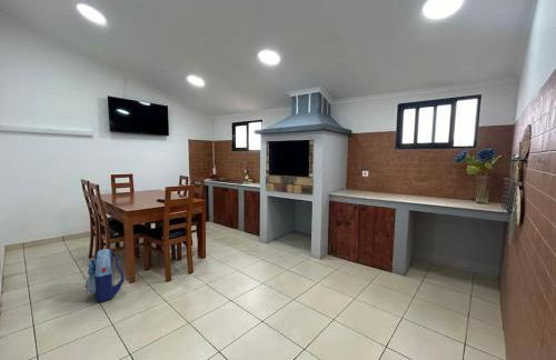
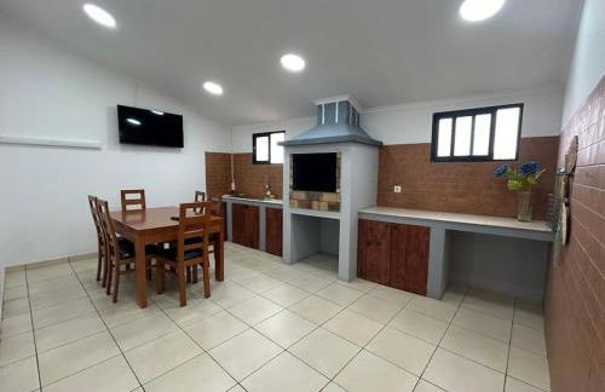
- backpack (105, 271)
